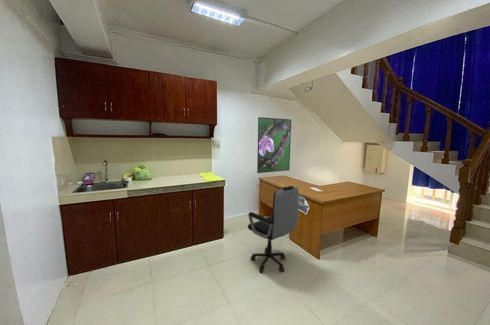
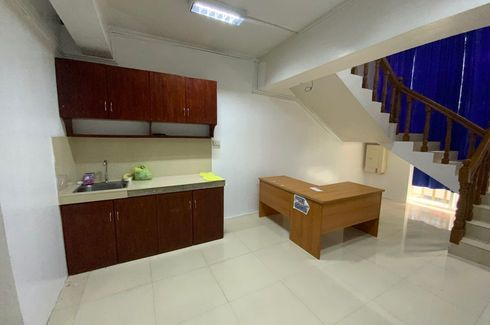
- office chair (272, 224)
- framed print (274, 145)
